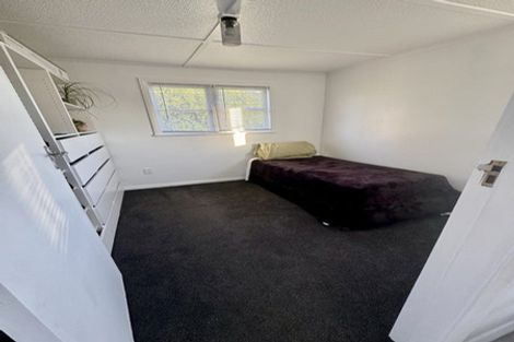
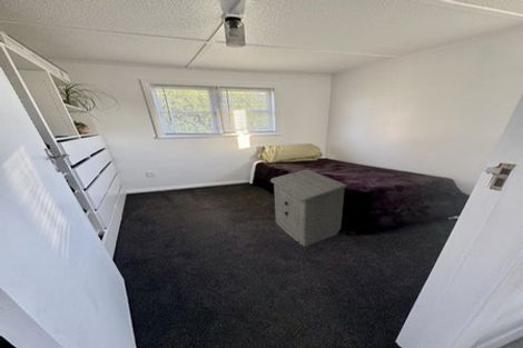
+ nightstand (304, 206)
